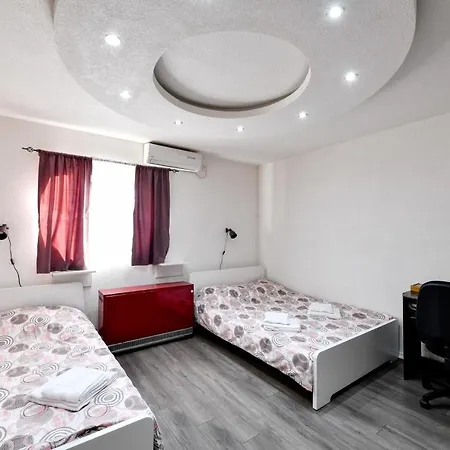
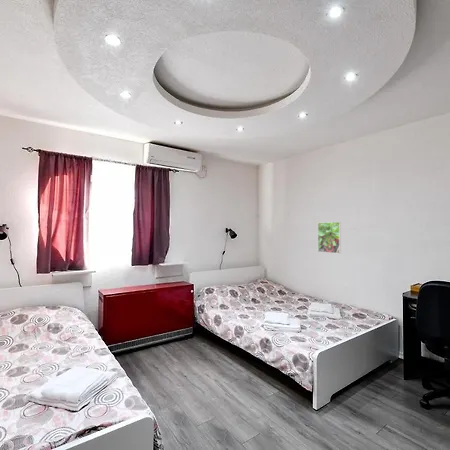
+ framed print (328, 237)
